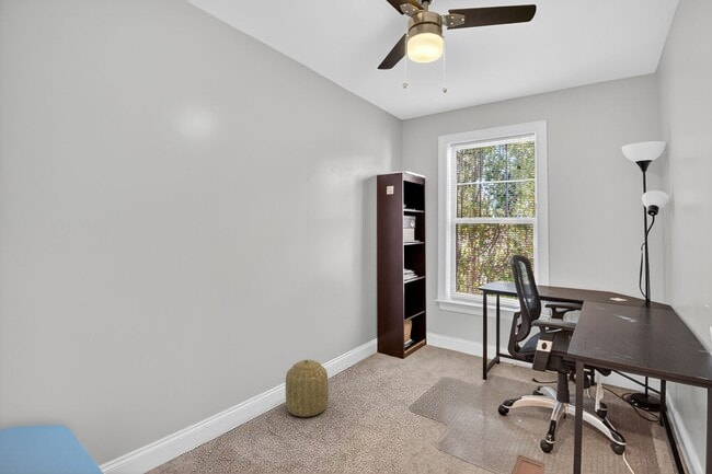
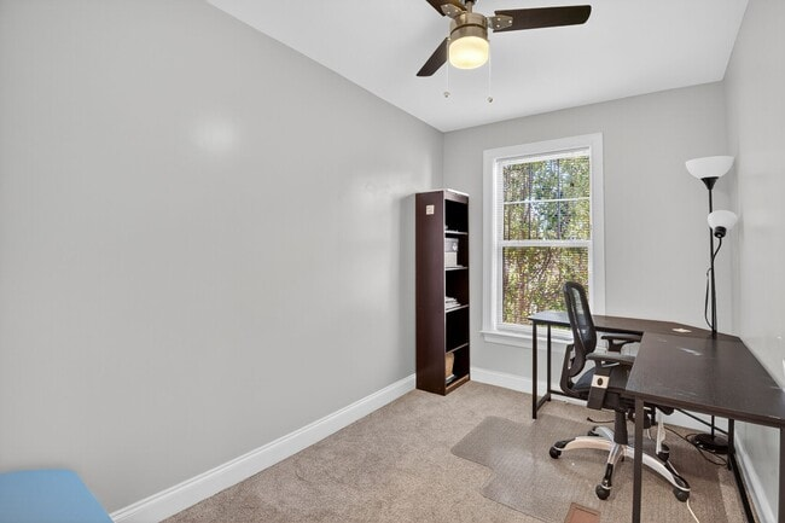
- basket (307, 384)
